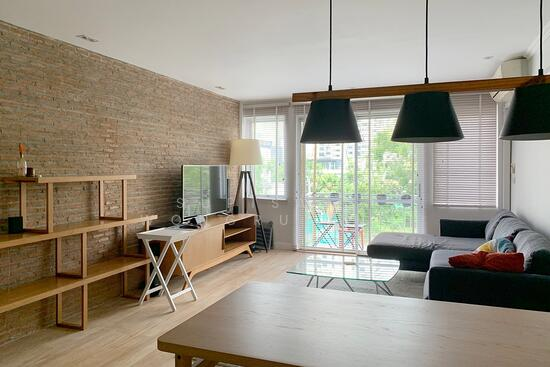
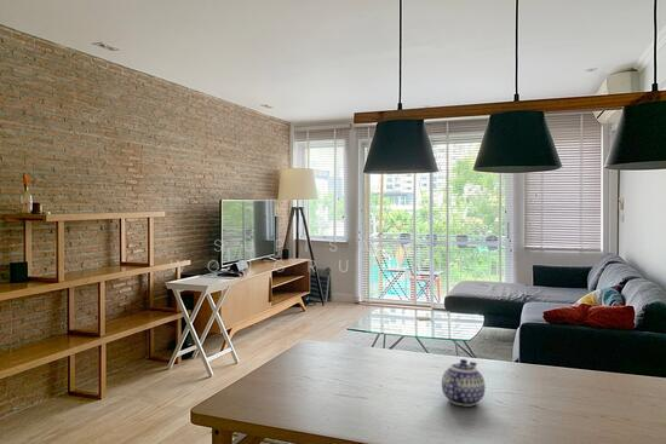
+ teapot (463, 380)
